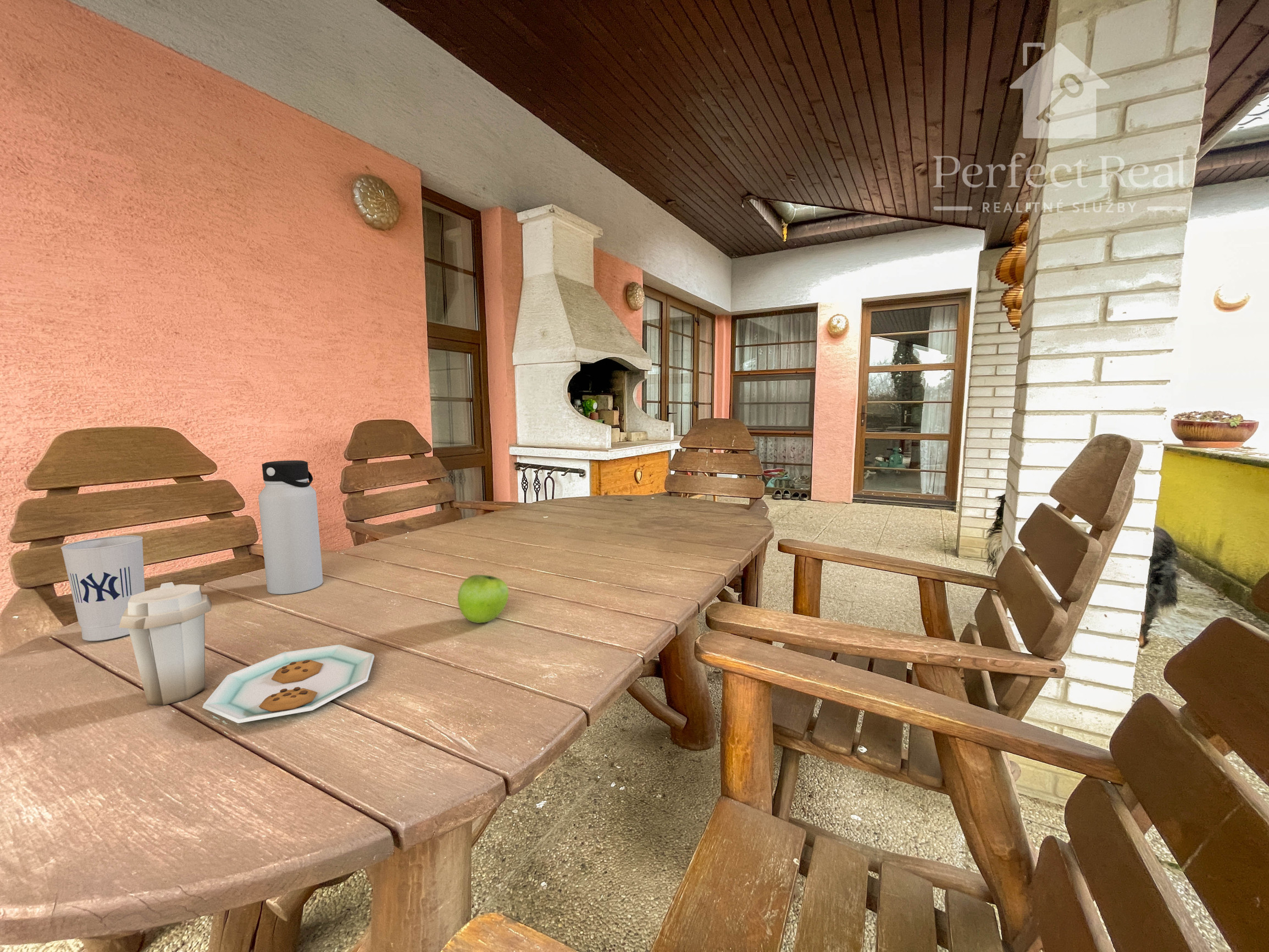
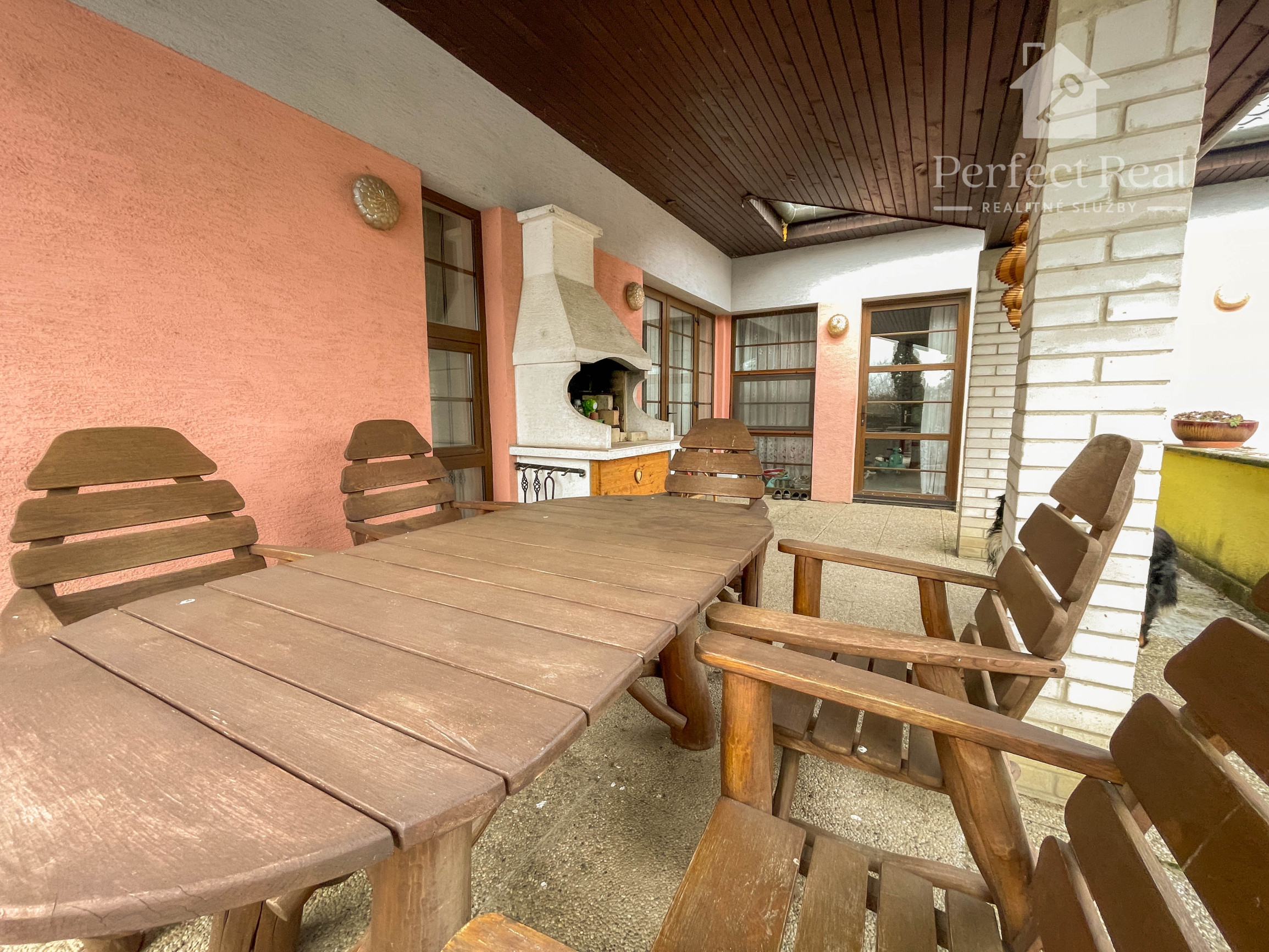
- water bottle (290, 525)
- cup (109, 587)
- fruit (483, 597)
- plate (268, 658)
